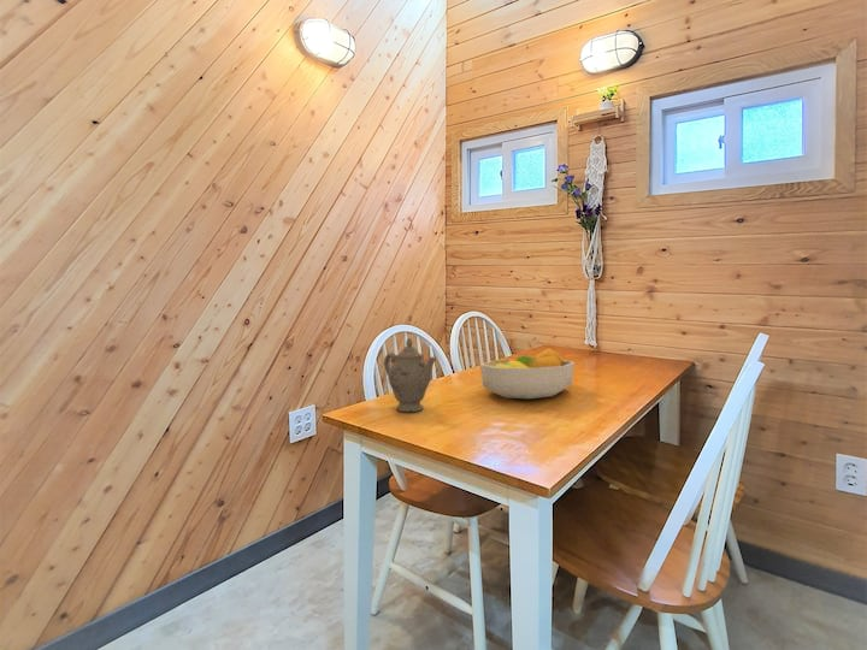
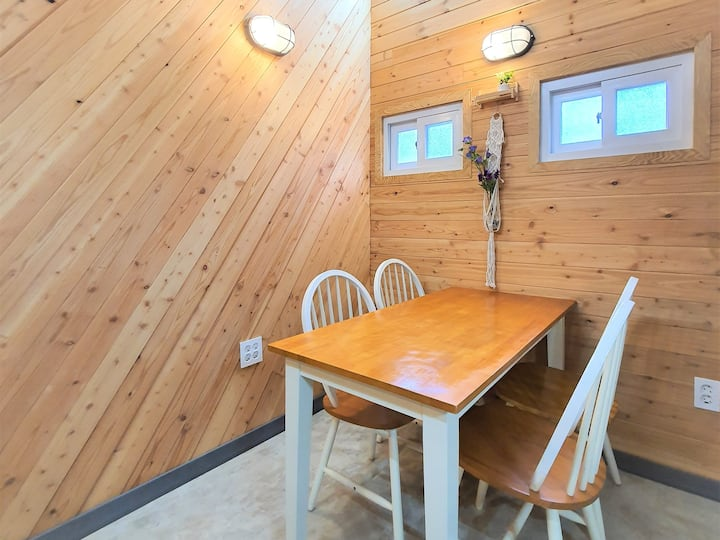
- chinaware (409, 373)
- fruit bowl (527, 371)
